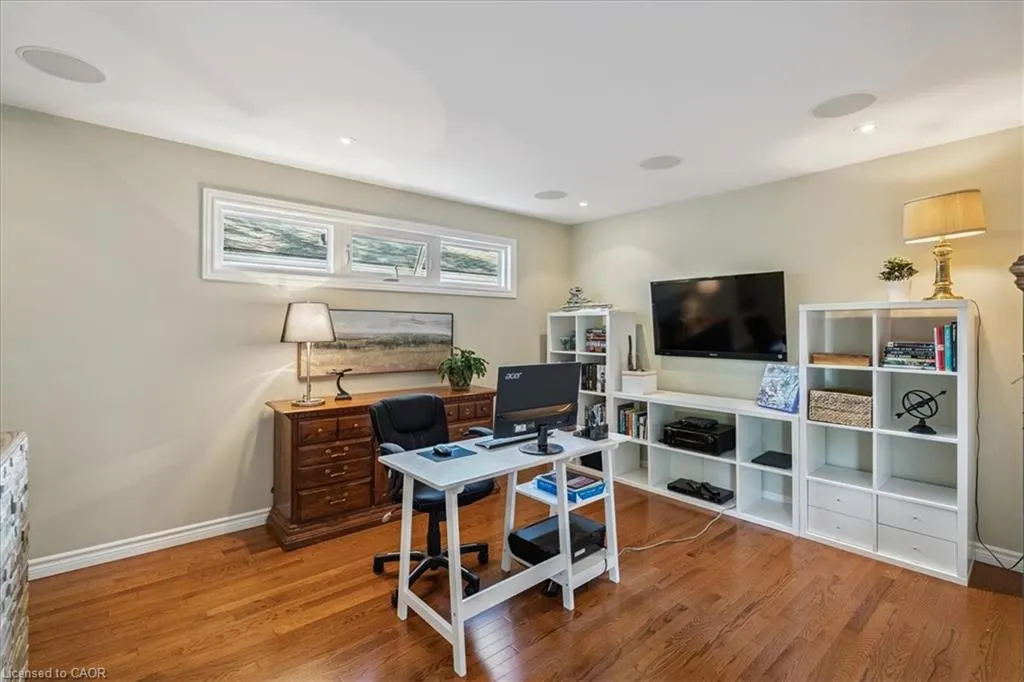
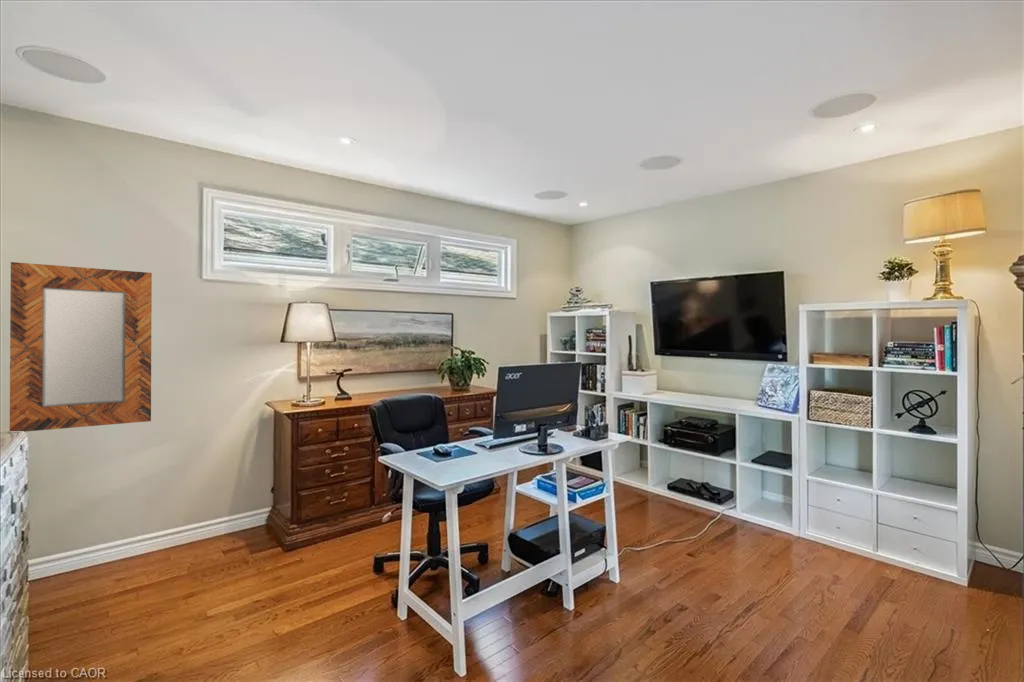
+ home mirror (85, 347)
